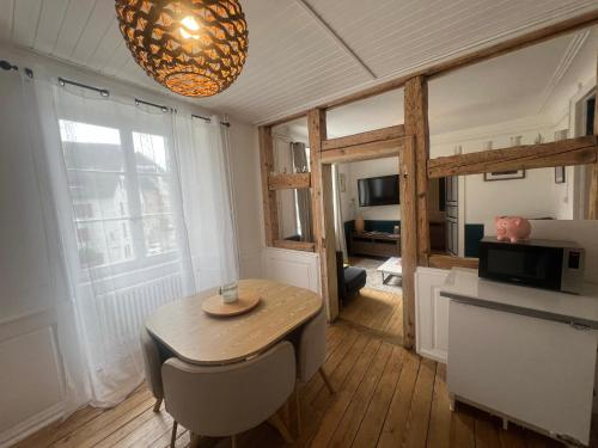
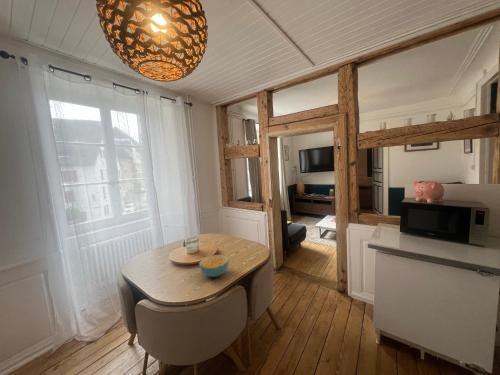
+ cereal bowl (214, 267)
